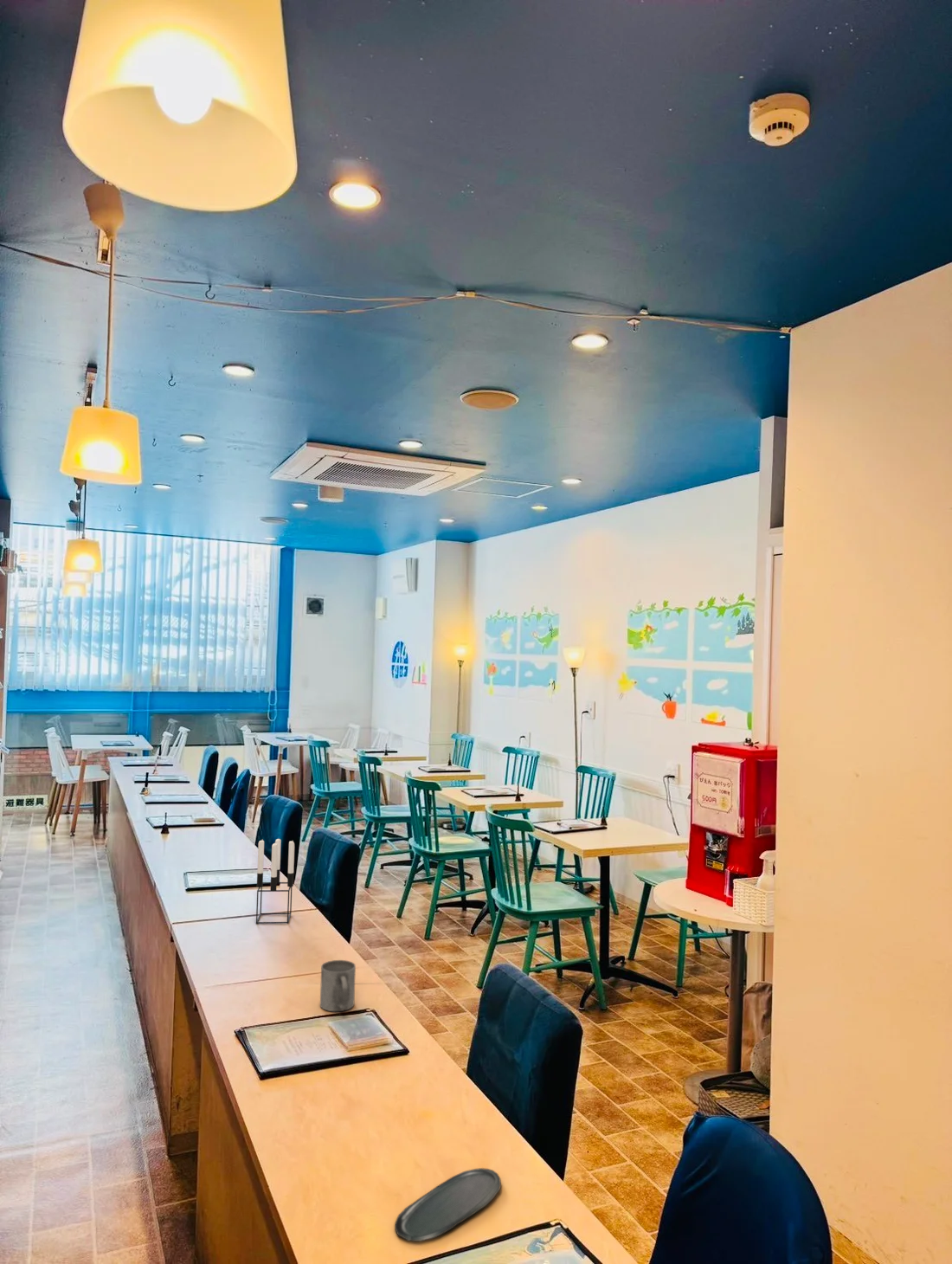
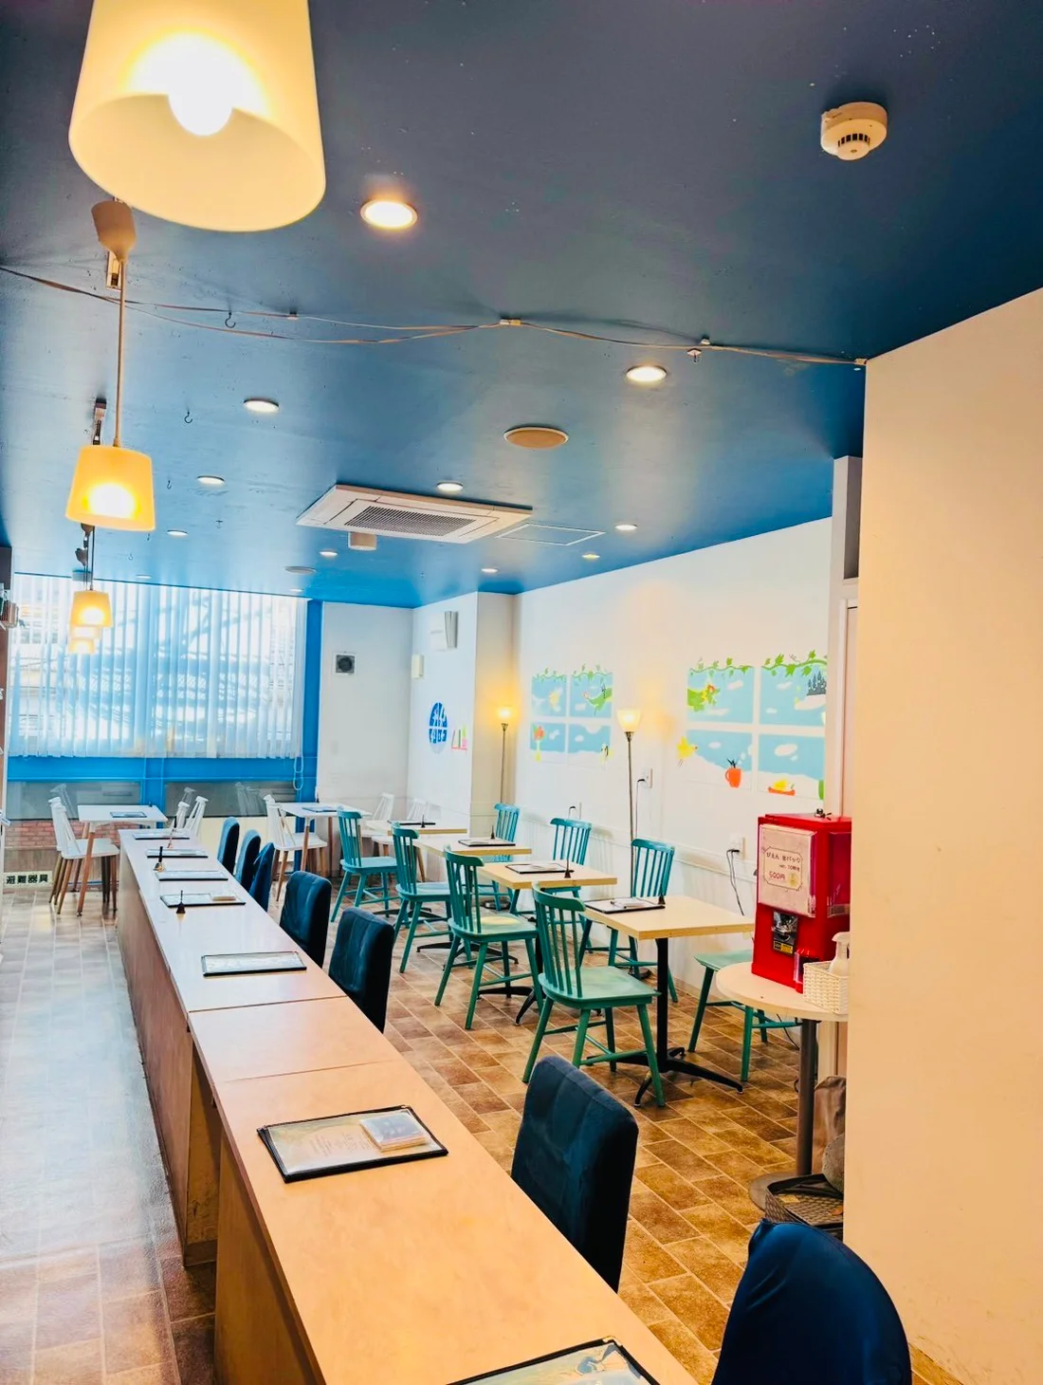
- candle holder (275, 879)
- mug (339, 988)
- oval tray (450, 1202)
